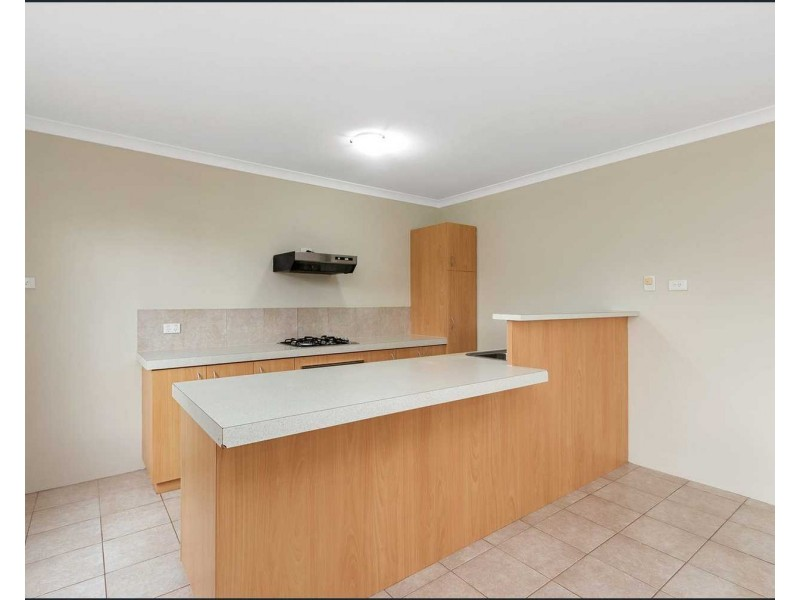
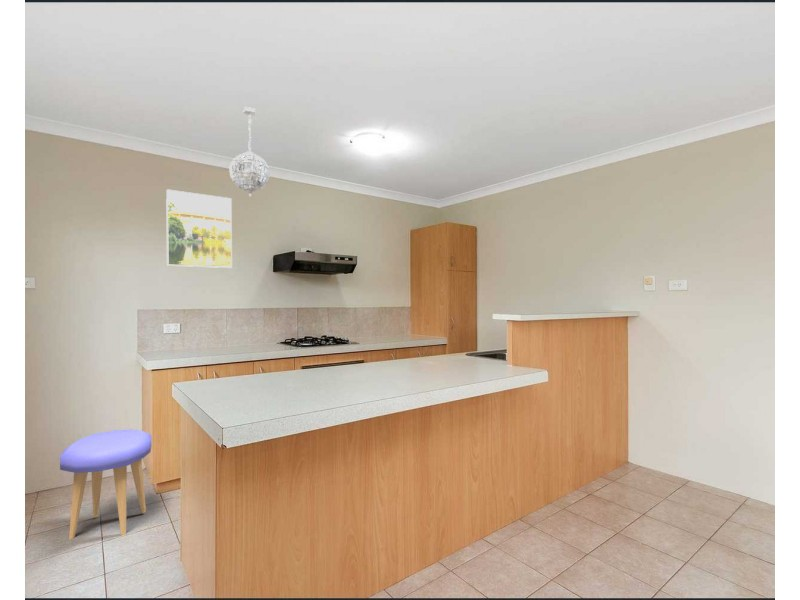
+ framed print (200, 230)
+ stool (114, 479)
+ pendant light (249, 153)
